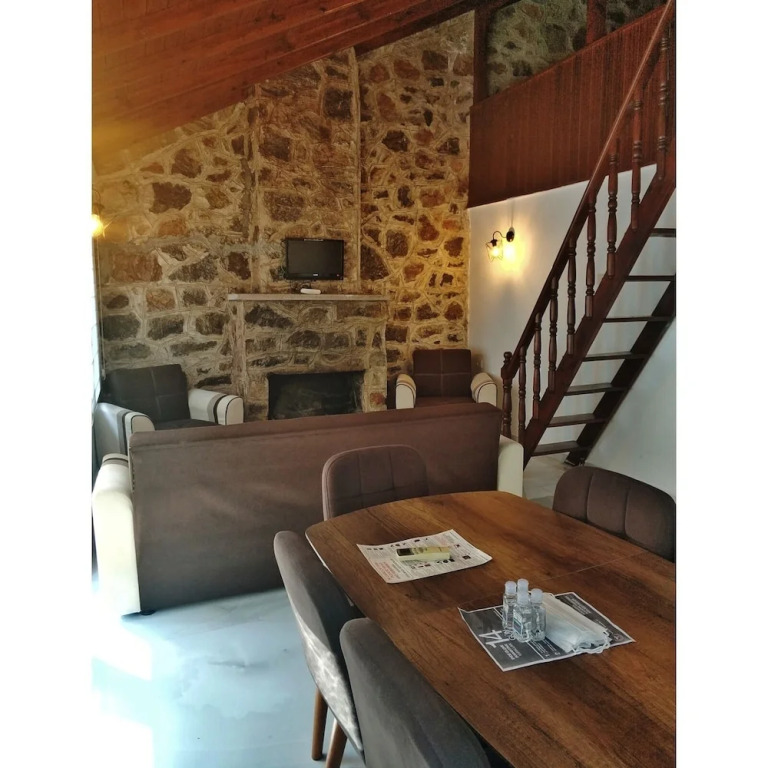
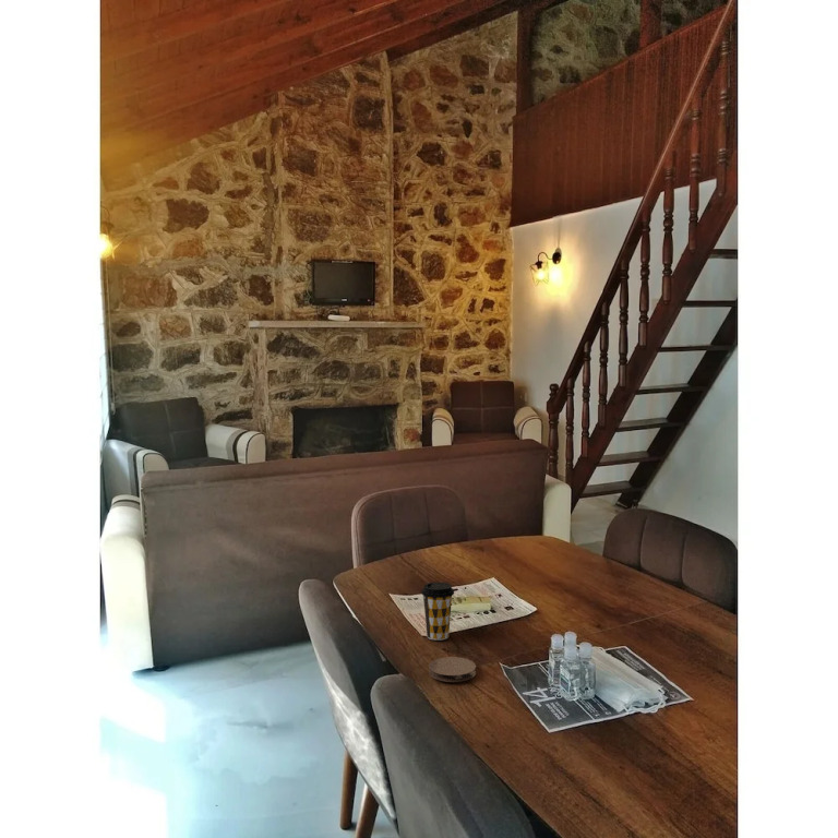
+ coffee cup (438, 611)
+ coaster (452, 669)
